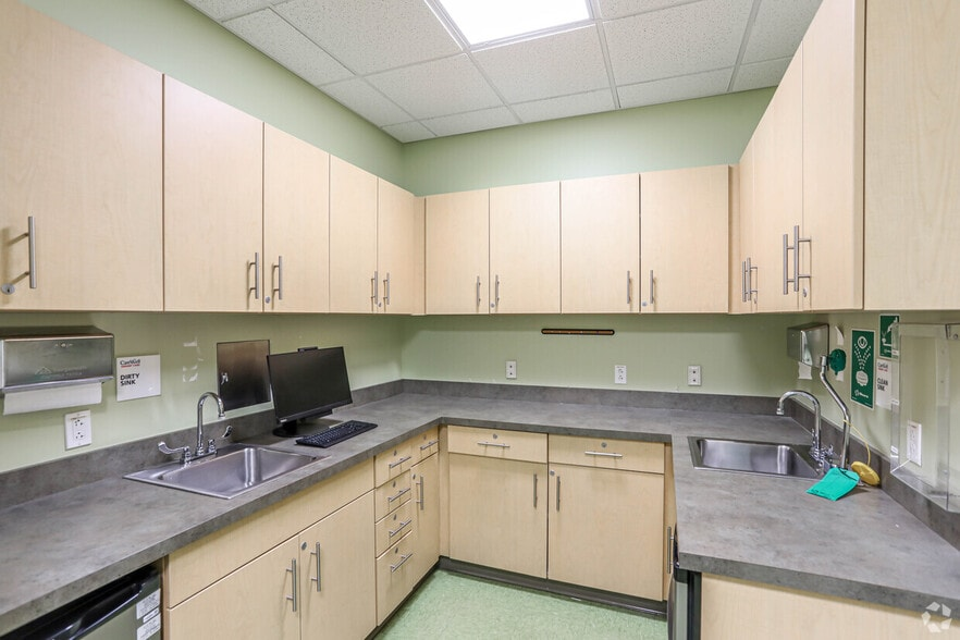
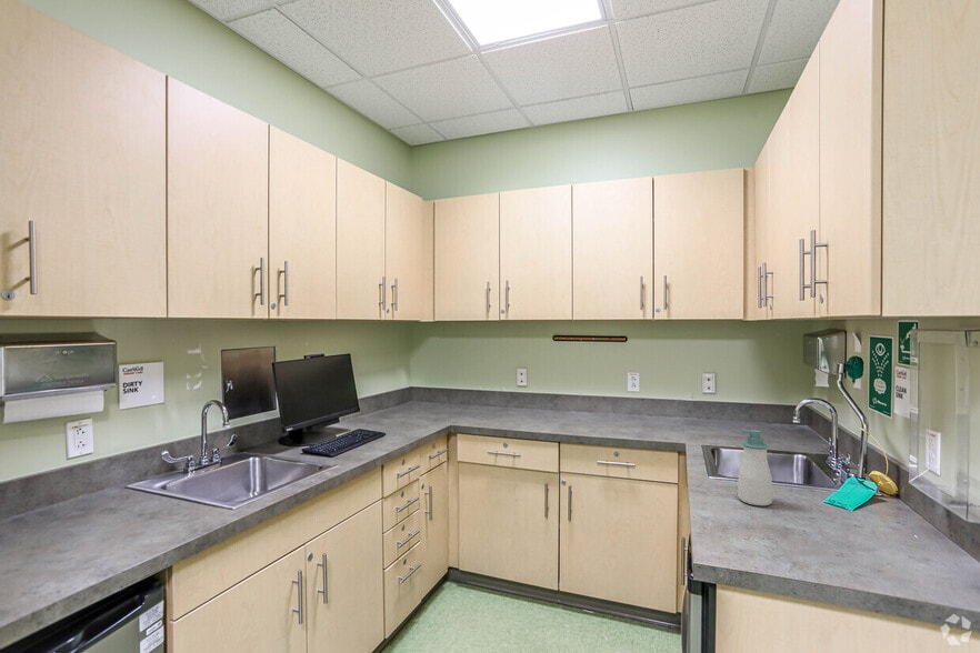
+ soap bottle (754, 465)
